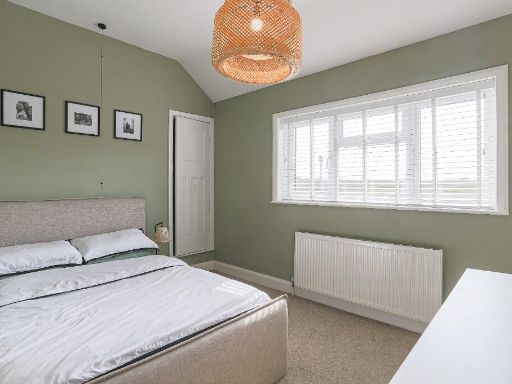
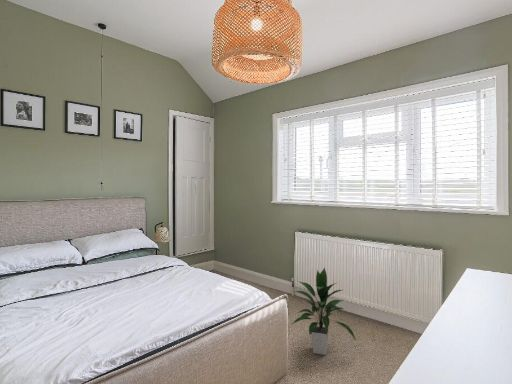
+ indoor plant (322, 312)
